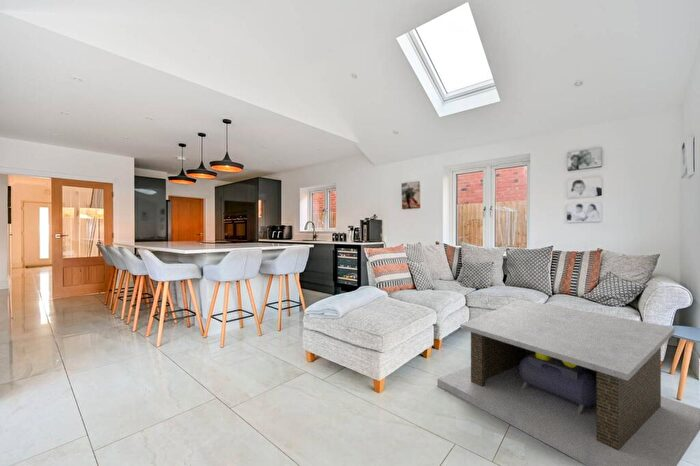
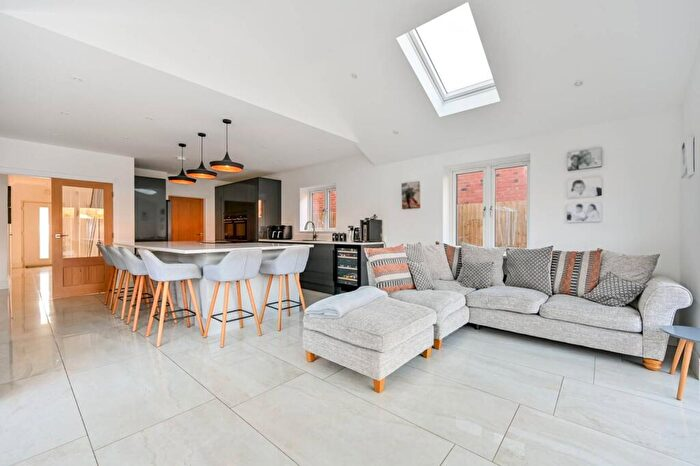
- coffee table (558, 360)
